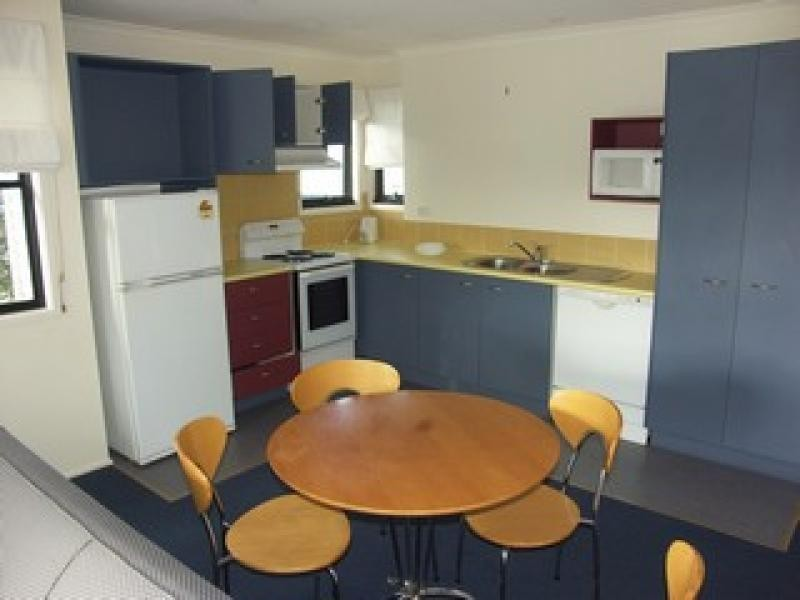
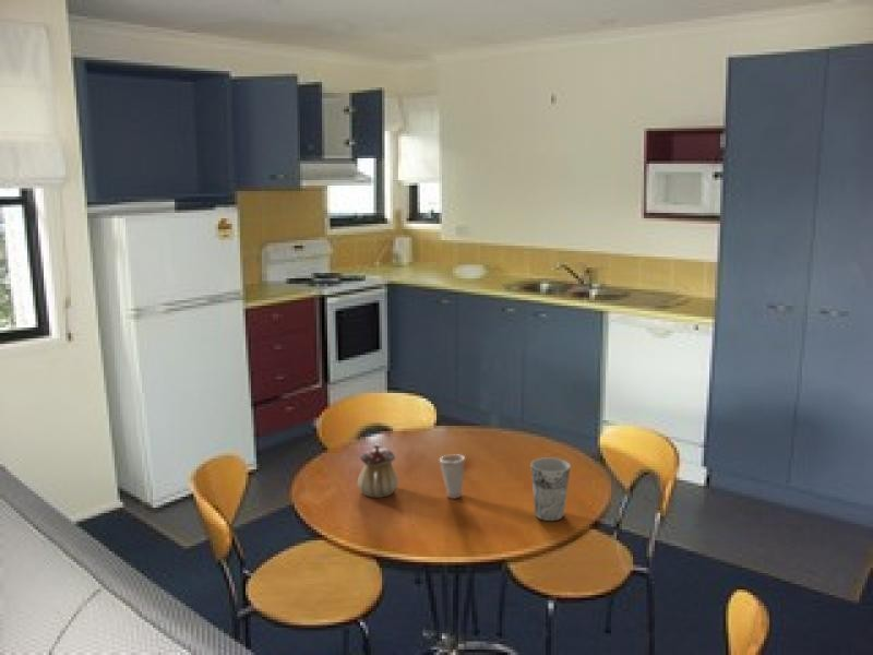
+ cup (452, 476)
+ teapot (376, 468)
+ cup (550, 489)
